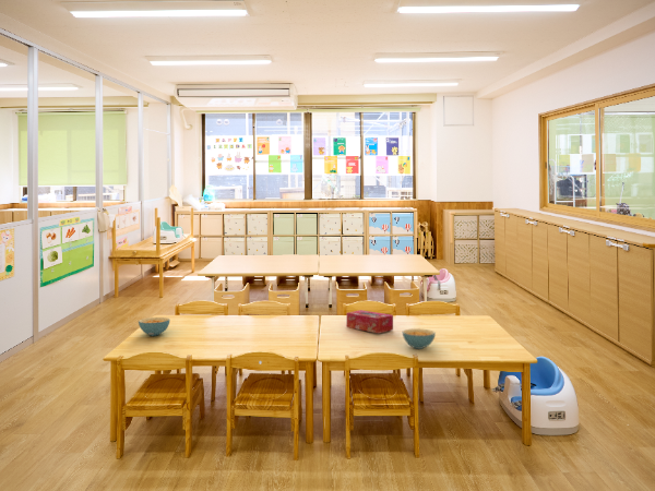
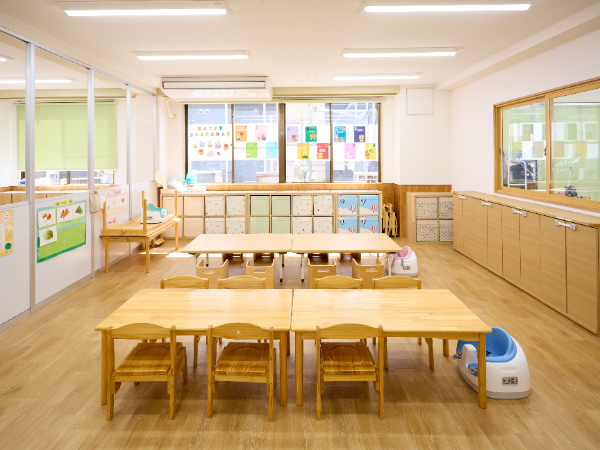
- cereal bowl (418, 339)
- cereal bowl (154, 327)
- tissue box (369, 321)
